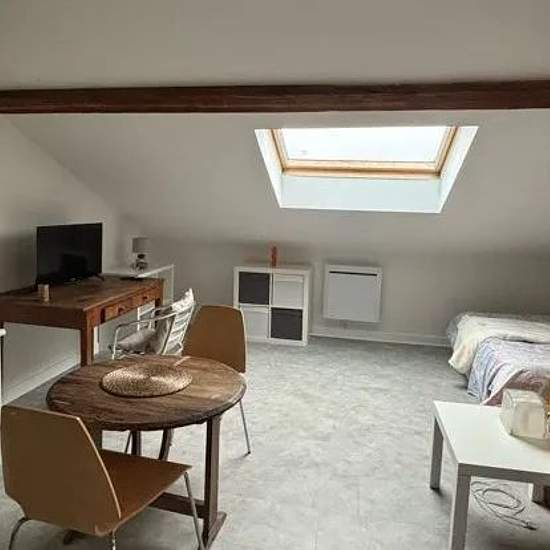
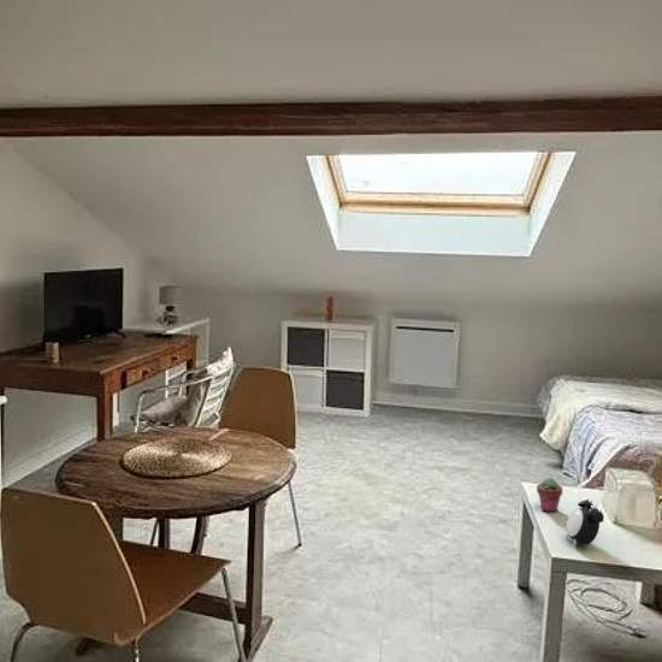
+ potted succulent (549, 492)
+ alarm clock (583, 521)
